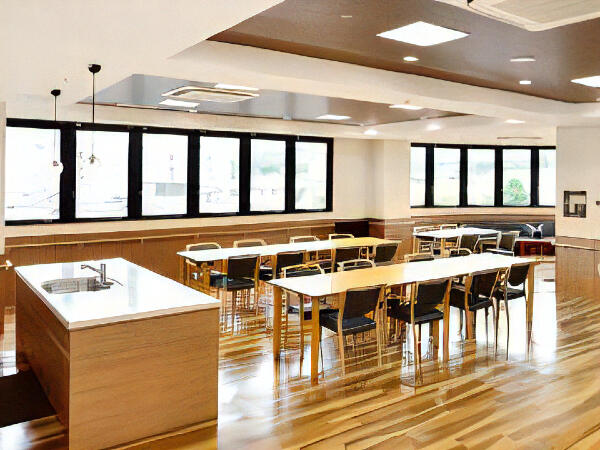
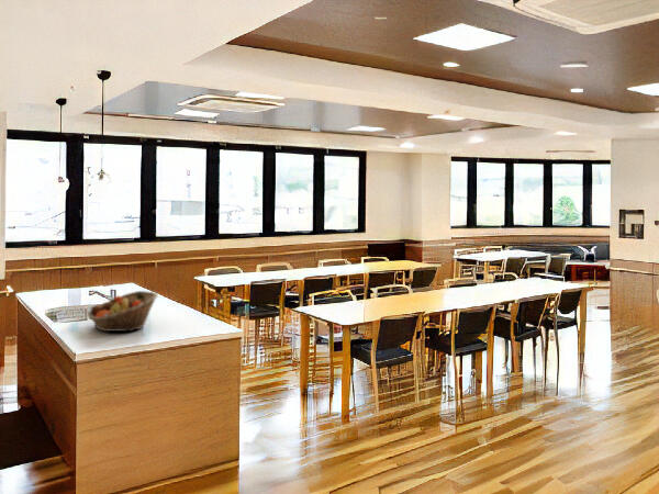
+ fruit basket (123, 310)
